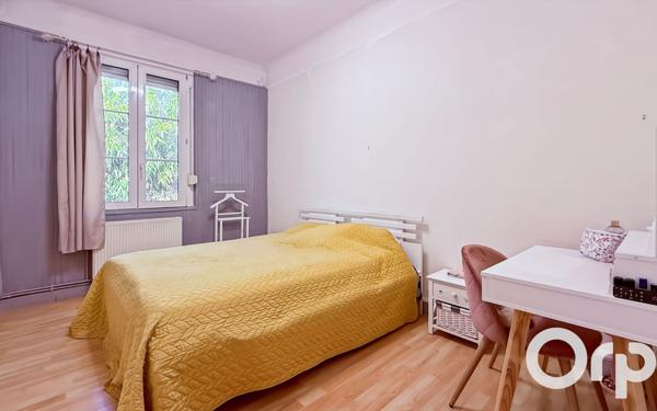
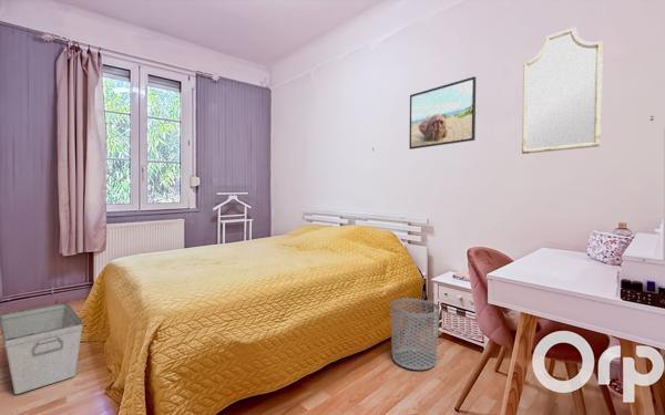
+ storage bin (40, 343)
+ waste bin (413, 332)
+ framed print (440, 115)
+ home mirror (559, 91)
